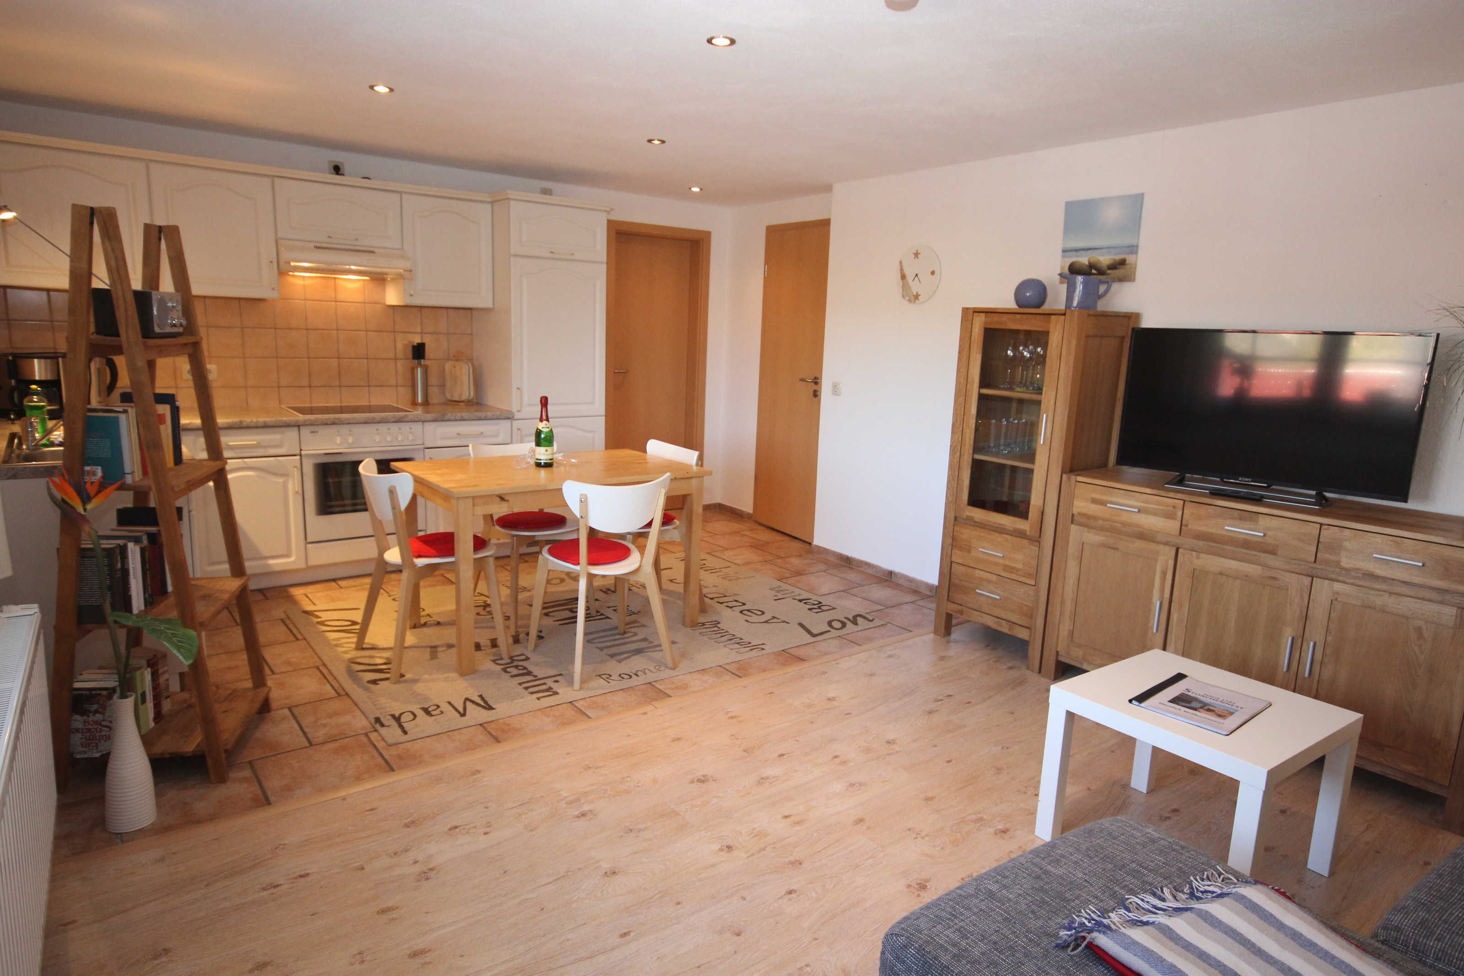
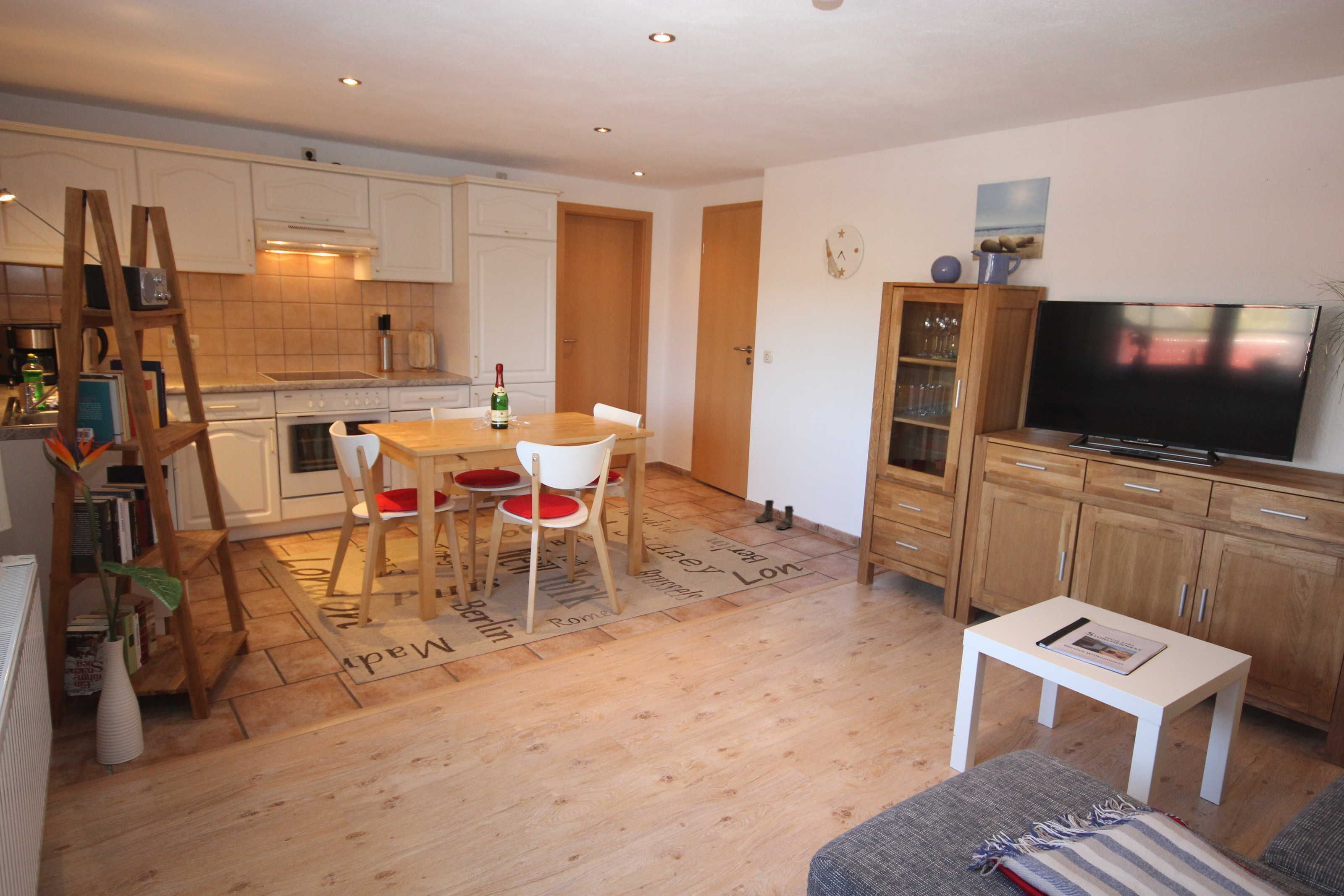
+ boots (773, 514)
